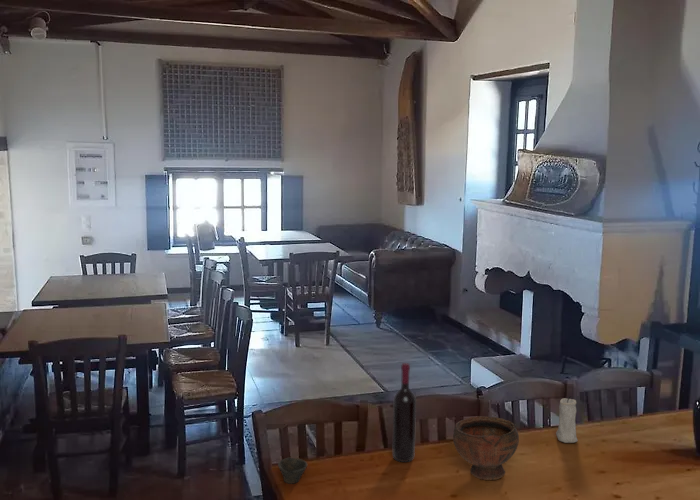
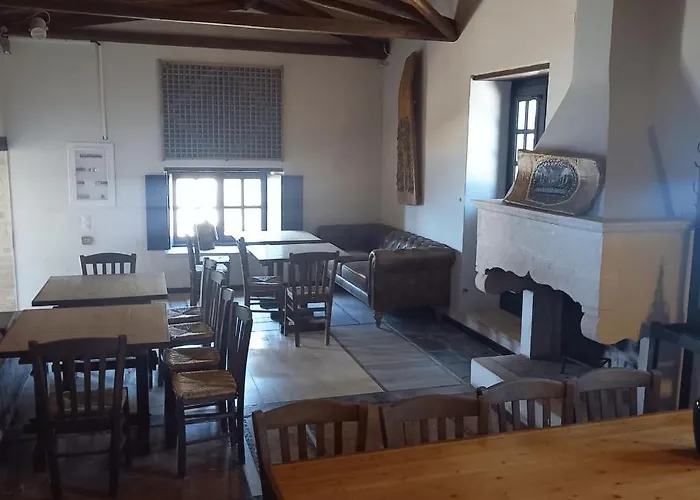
- bowl (484, 448)
- candle (567, 418)
- wine bottle (404, 411)
- cup (292, 470)
